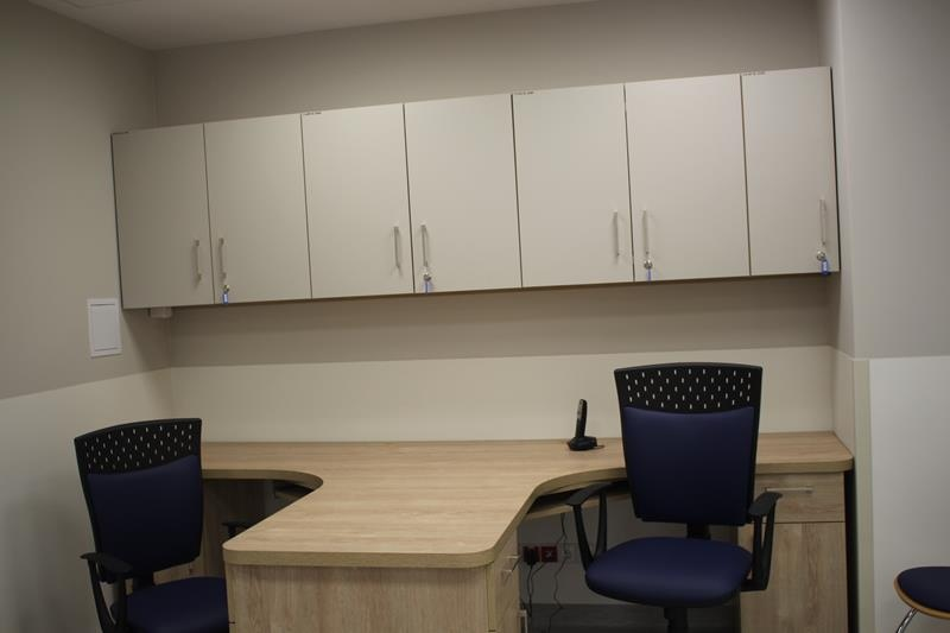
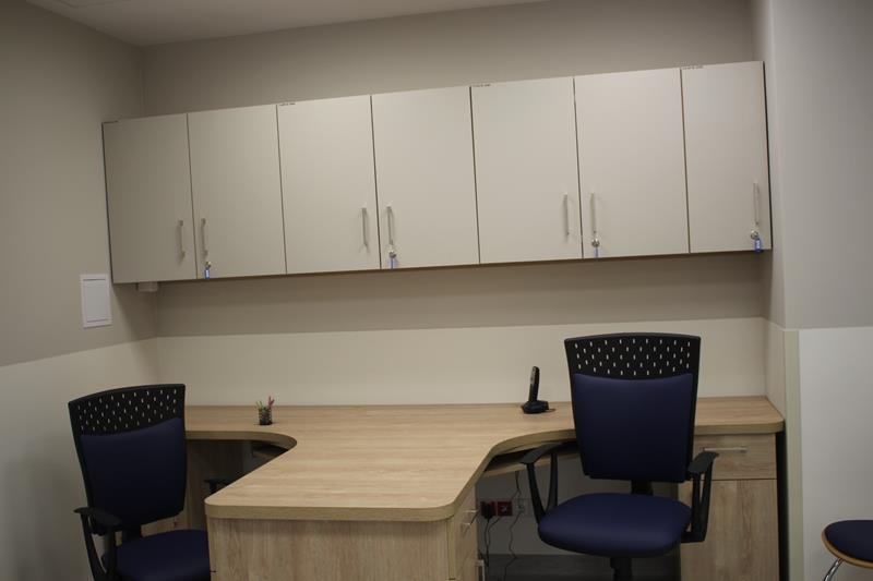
+ pen holder (264, 410)
